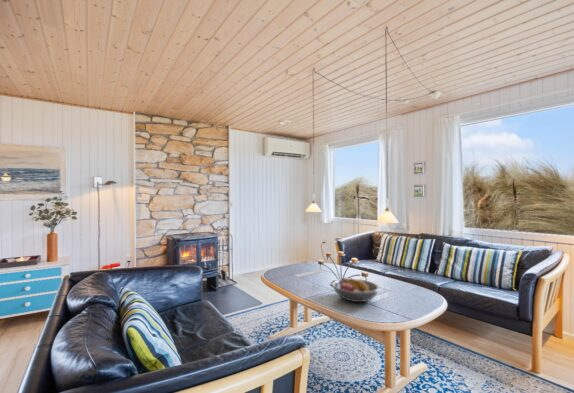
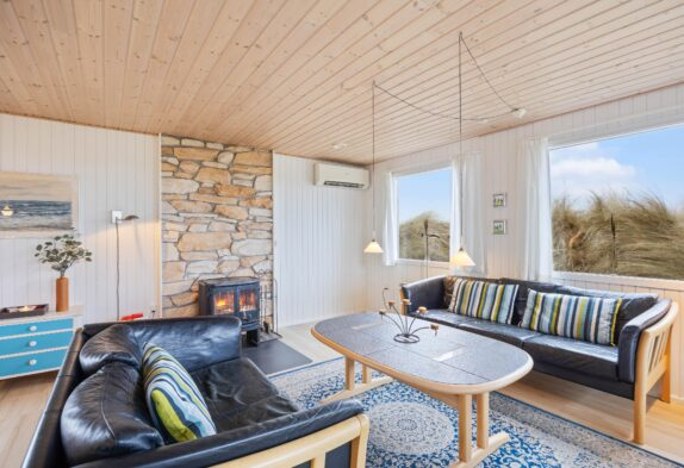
- fruit bowl (355, 290)
